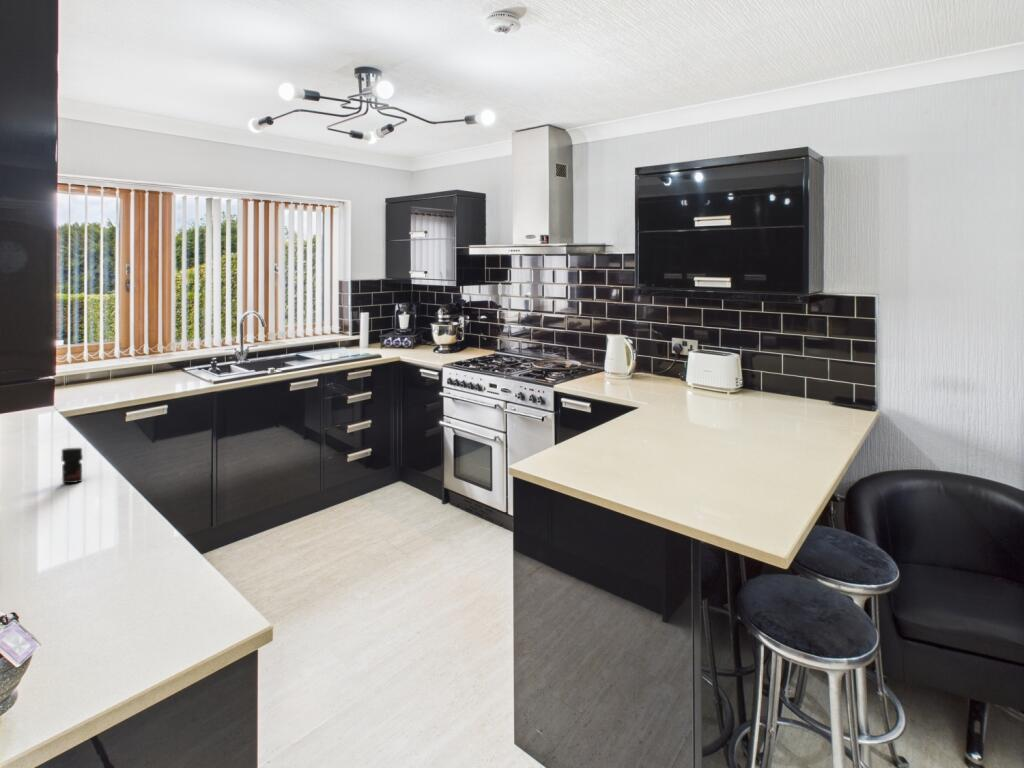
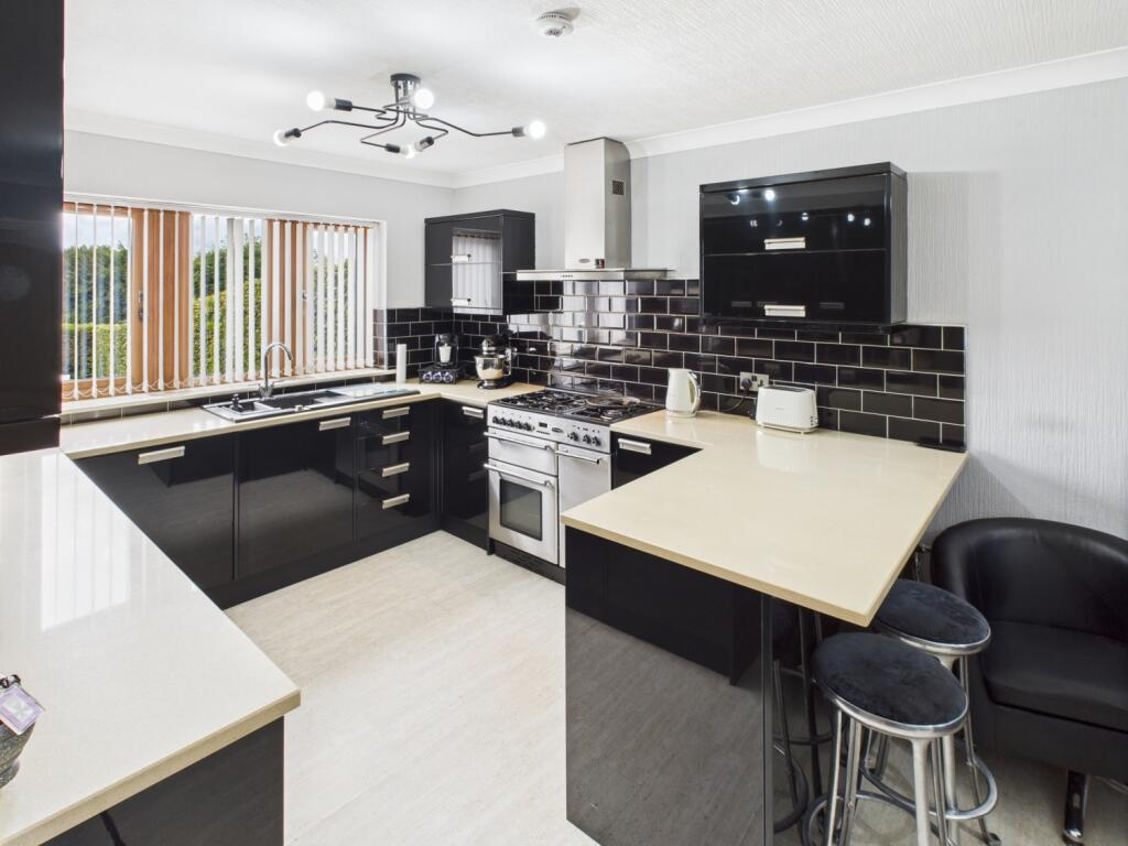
- jar (72, 465)
